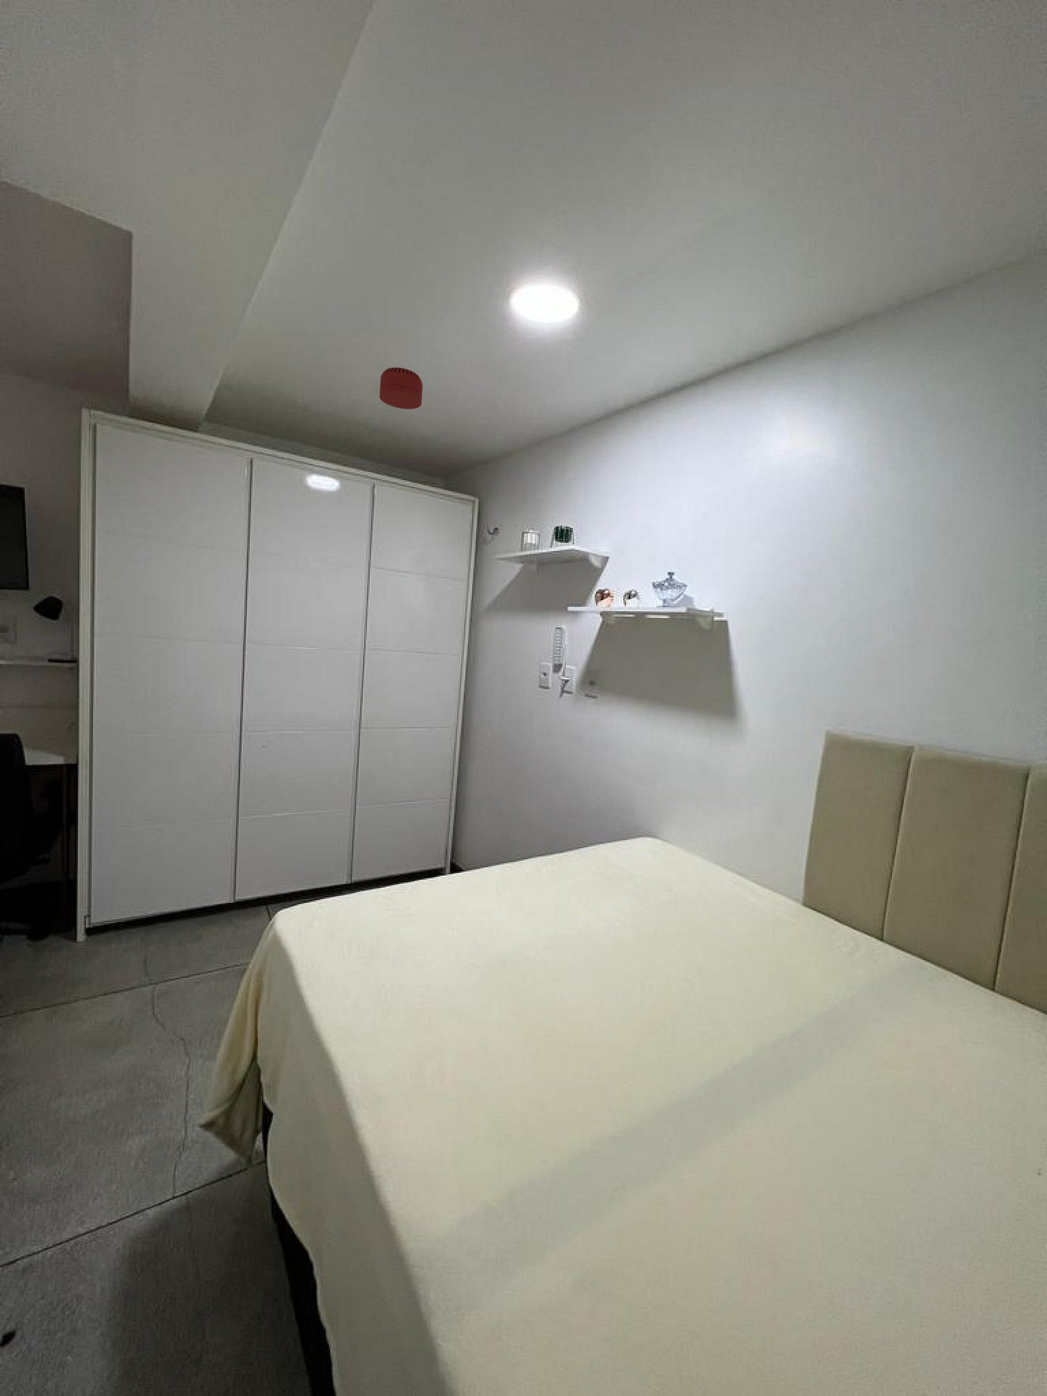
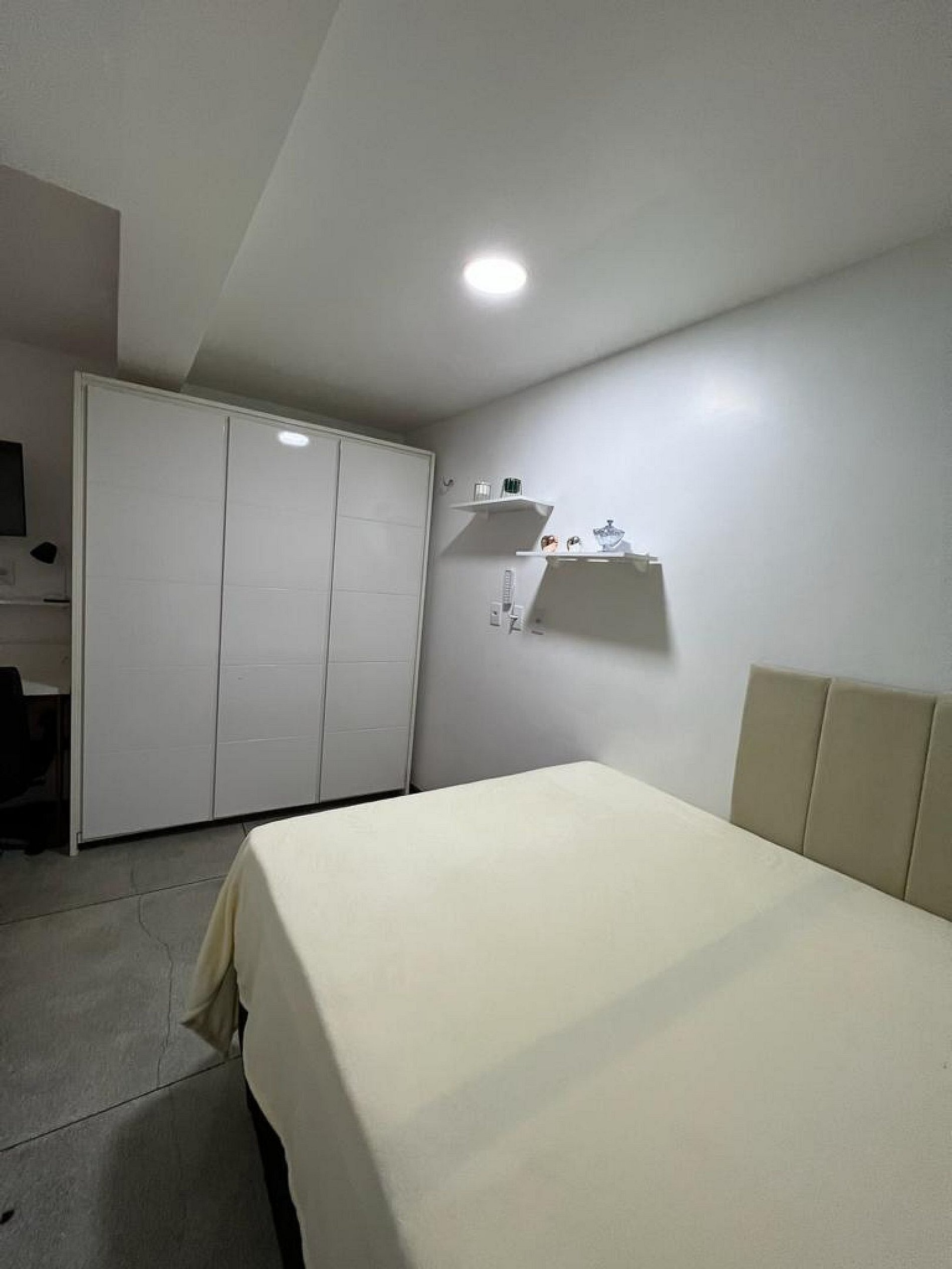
- smoke detector (401, 387)
